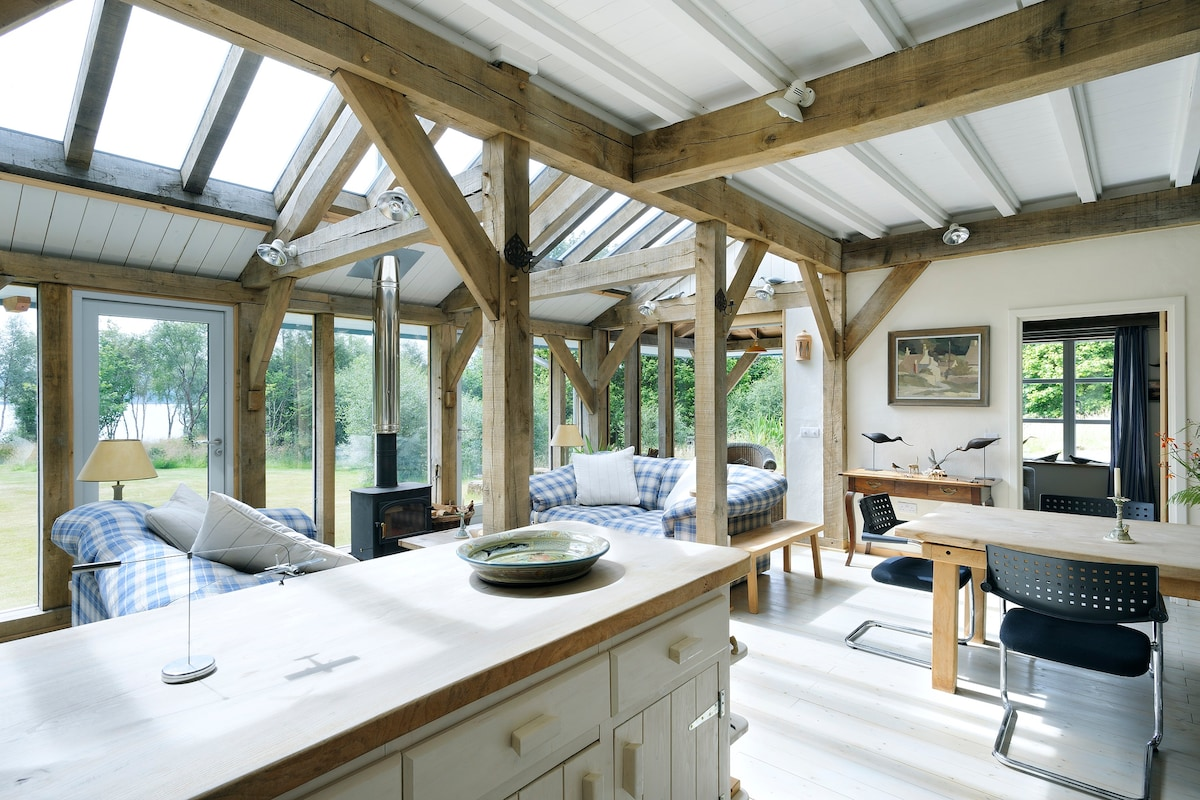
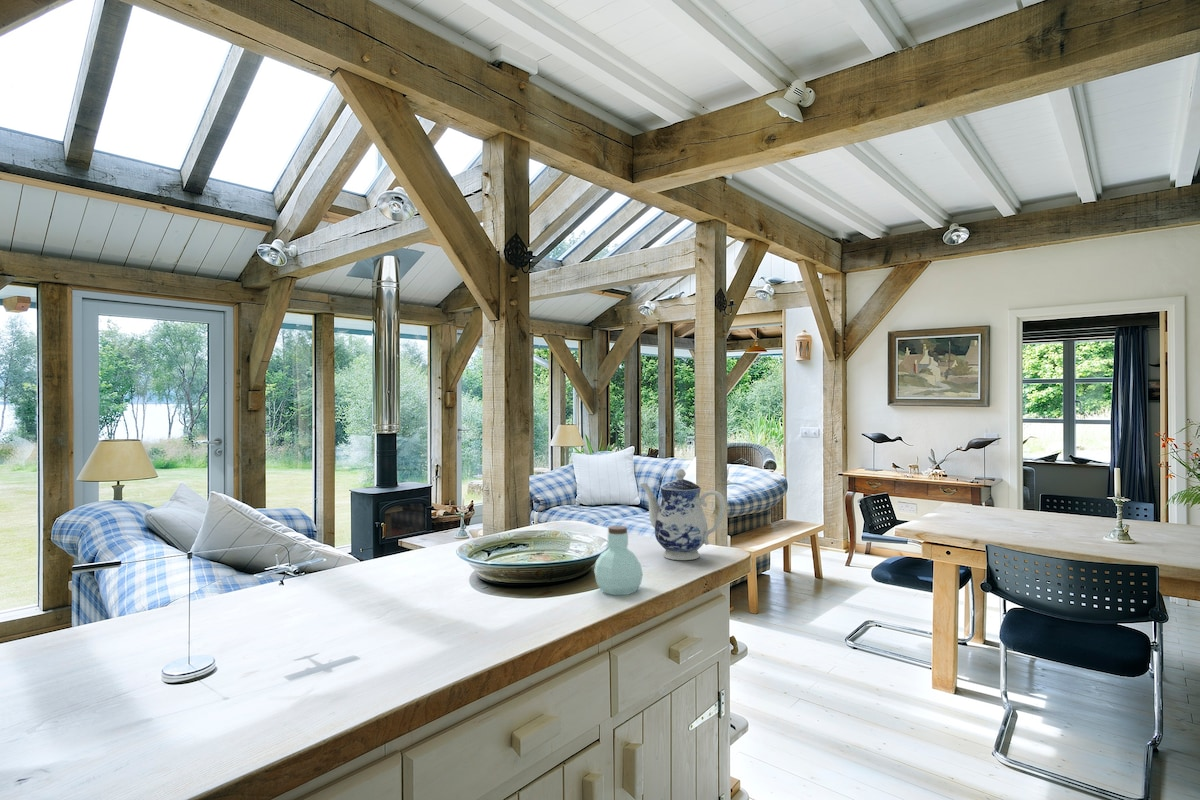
+ jar (618, 558)
+ teapot (680, 512)
